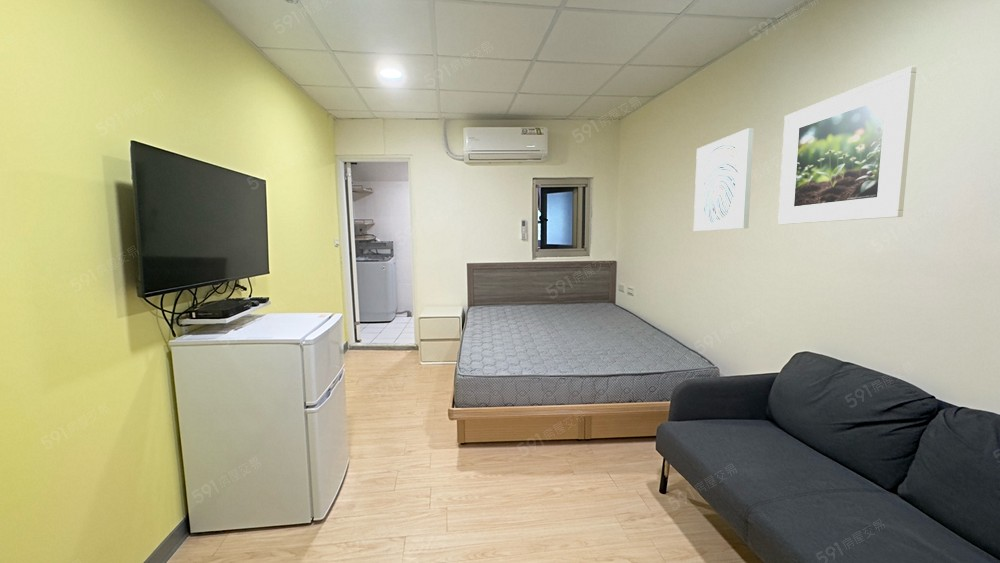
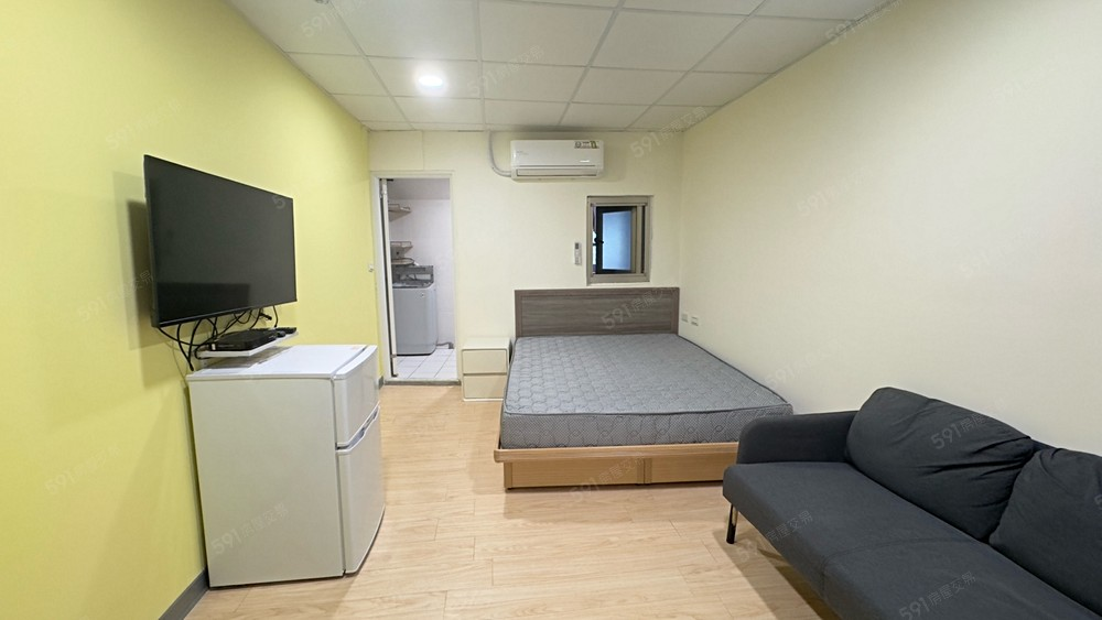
- wall art (720, 185)
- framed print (835, 159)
